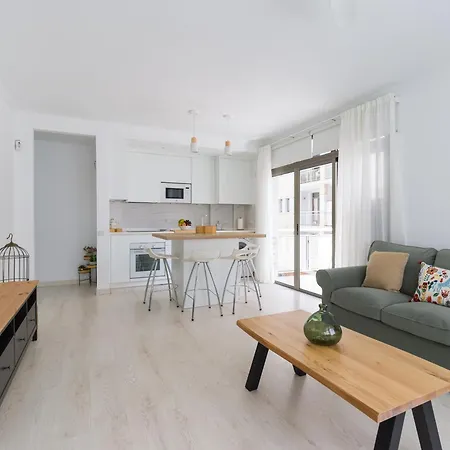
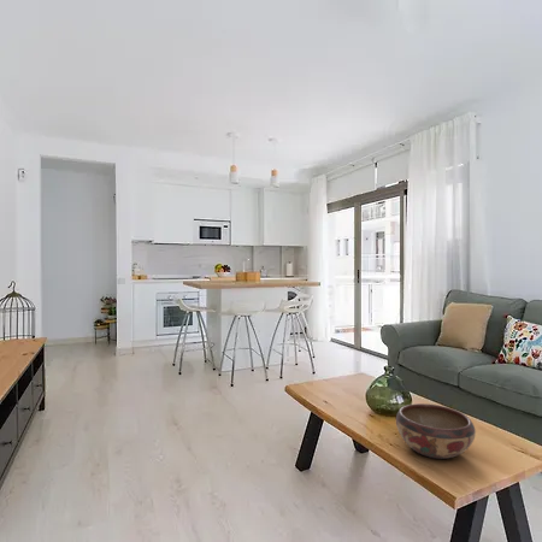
+ decorative bowl (434, 432)
